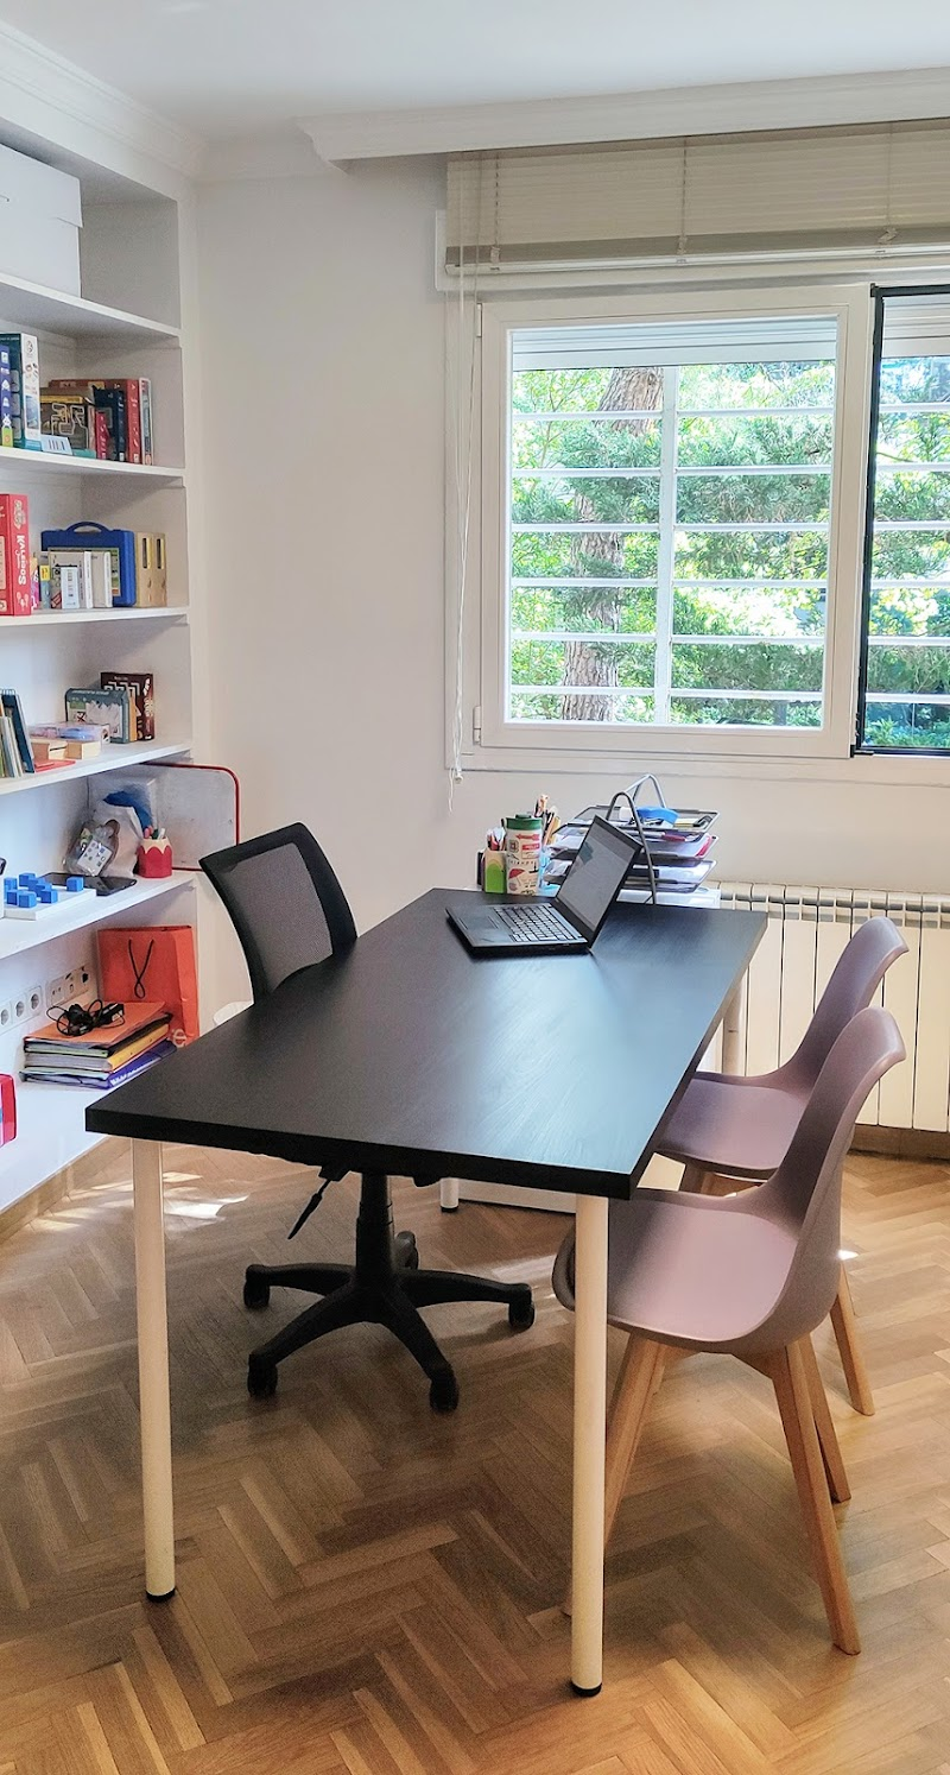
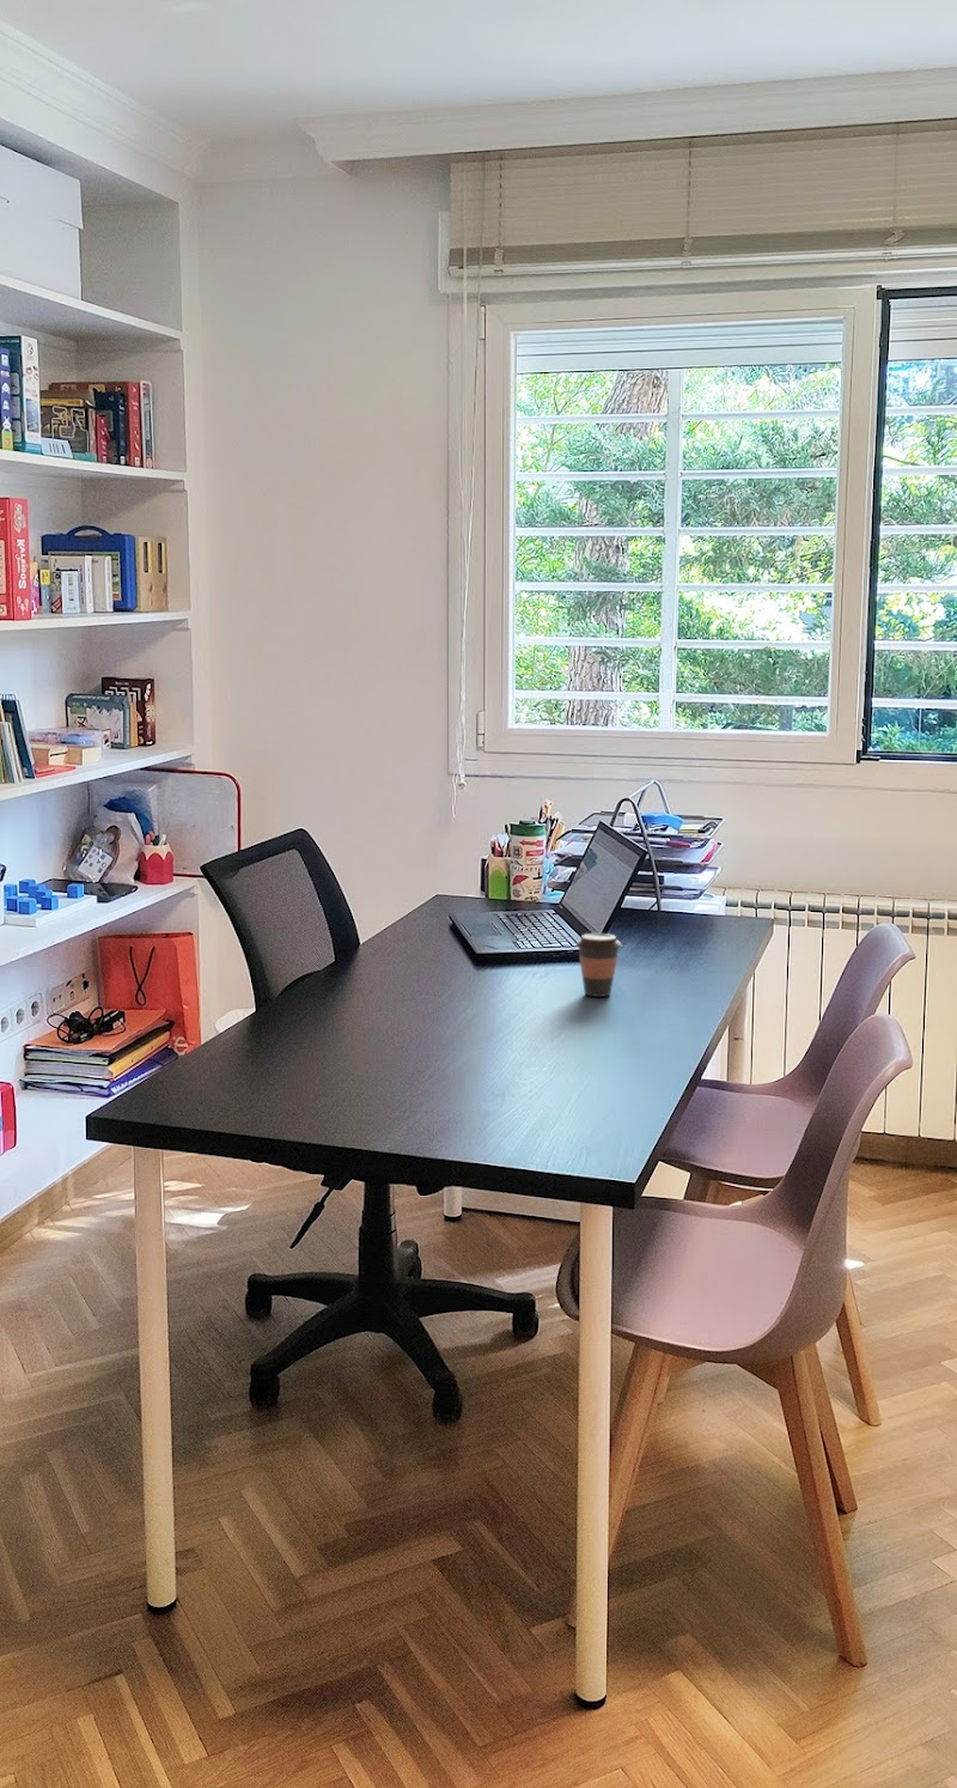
+ coffee cup (598, 965)
